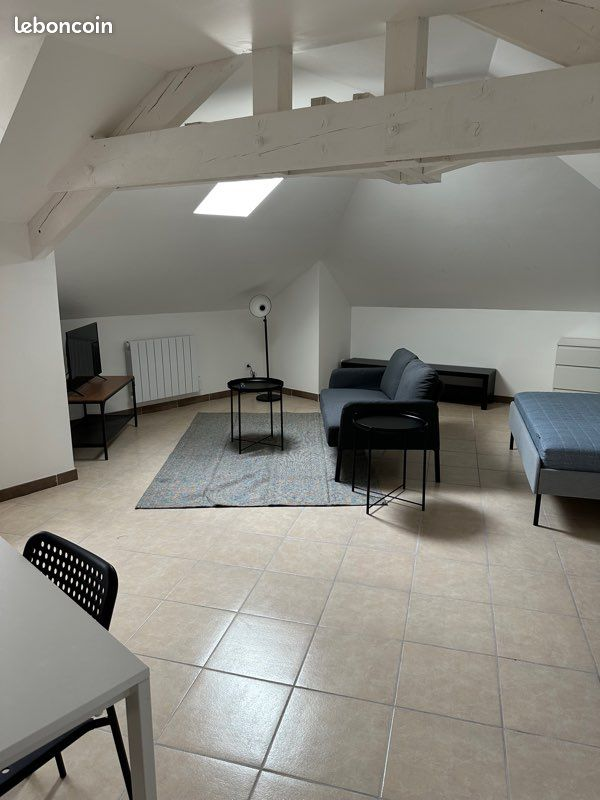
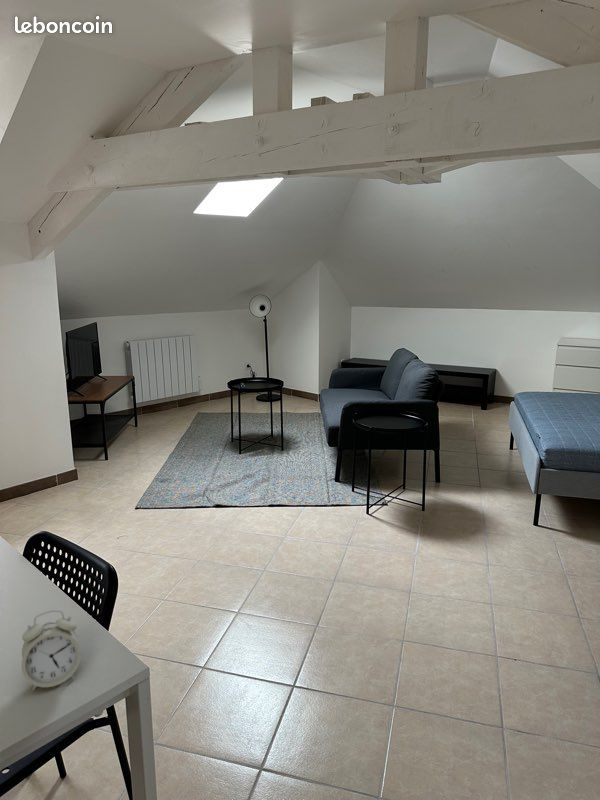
+ alarm clock (50, 646)
